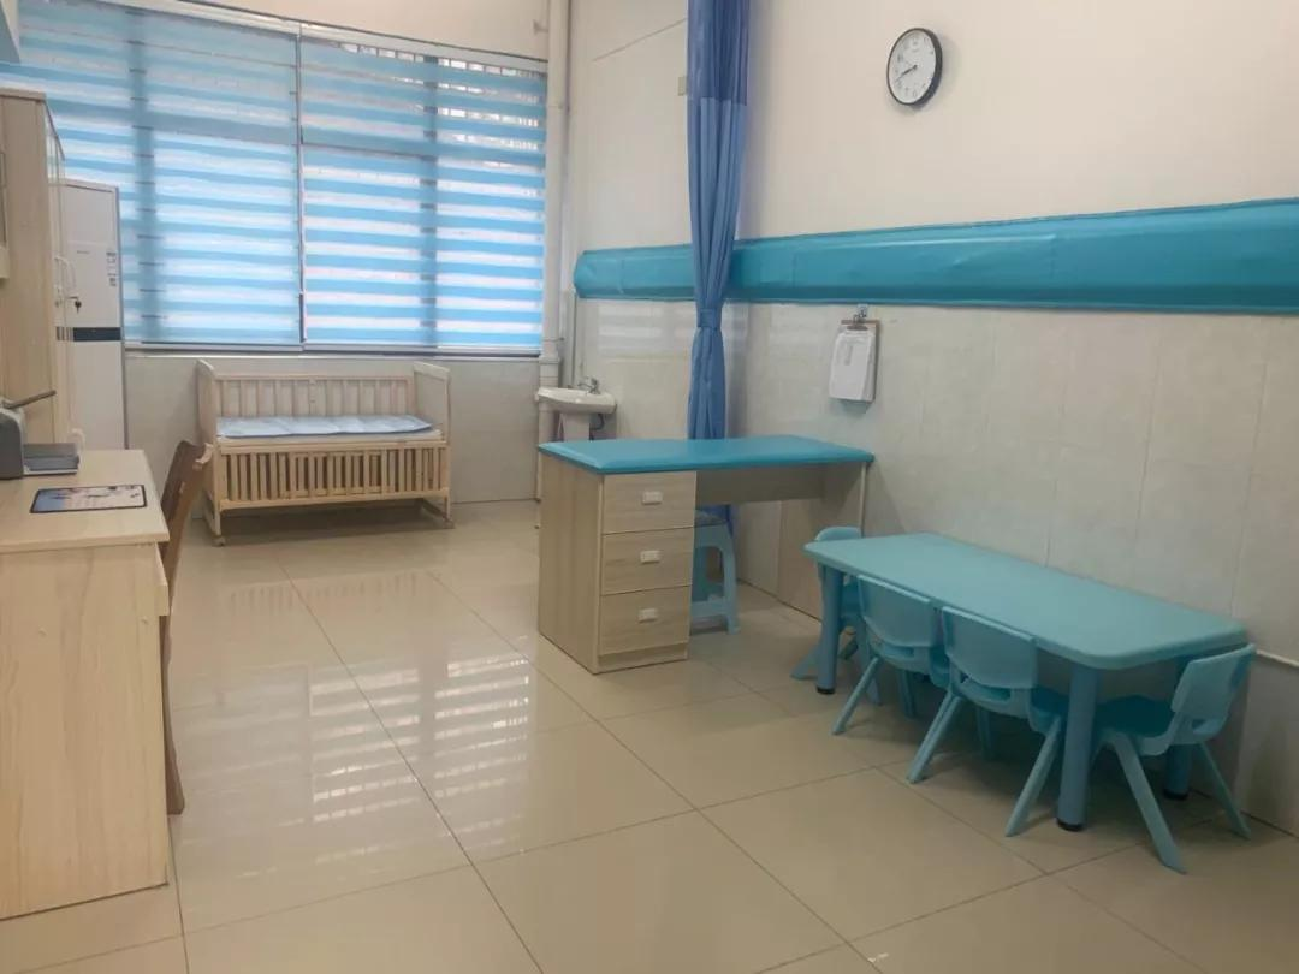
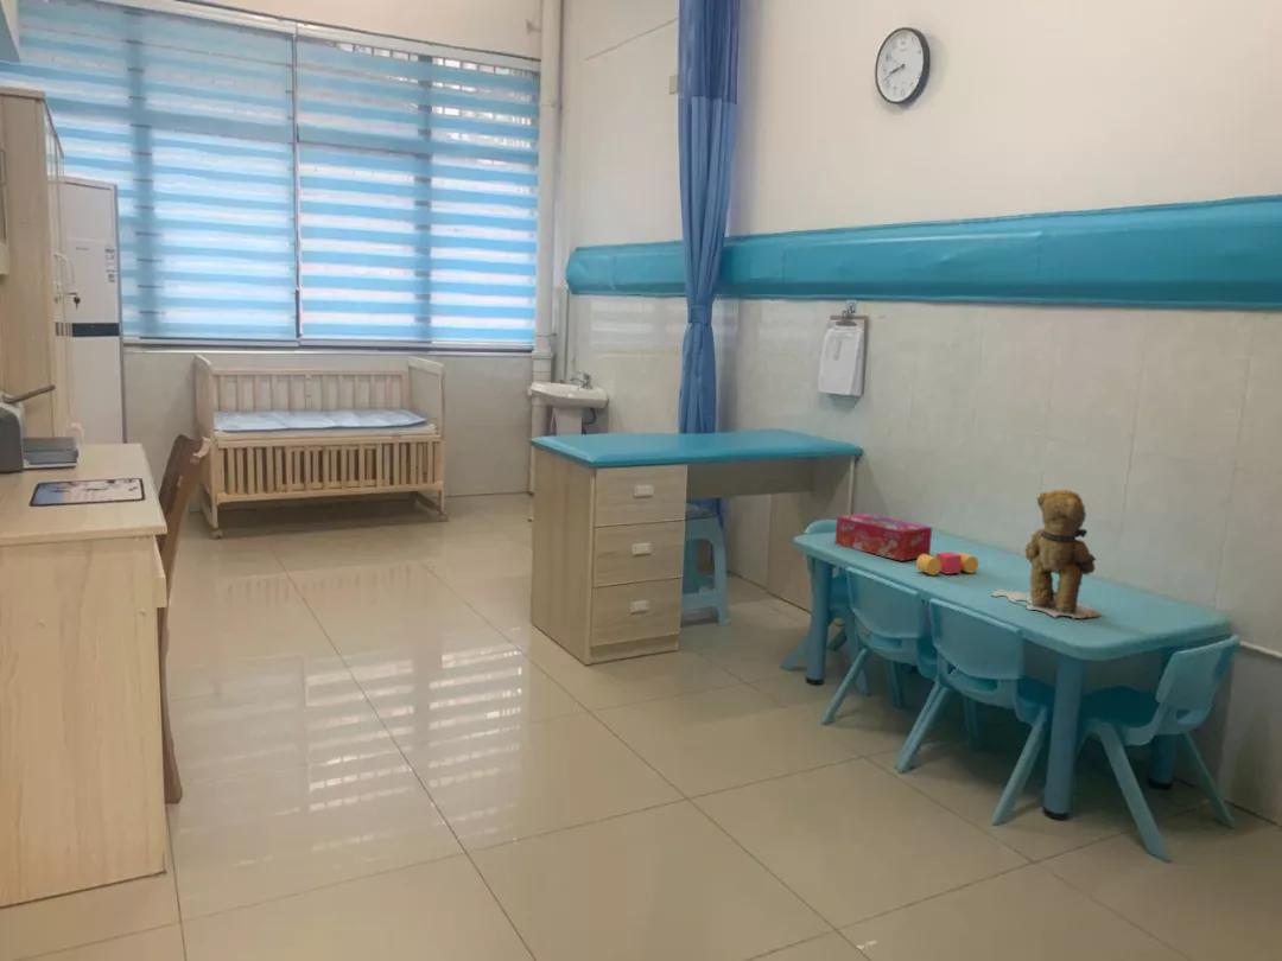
+ toy blocks (947, 562)
+ teddy bear (1051, 547)
+ tissue box (882, 535)
